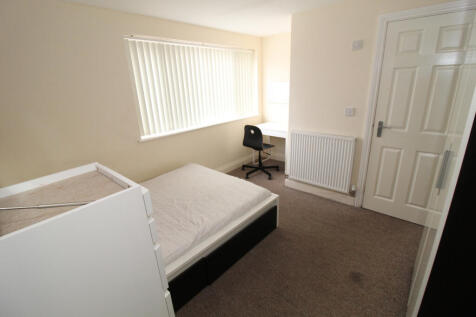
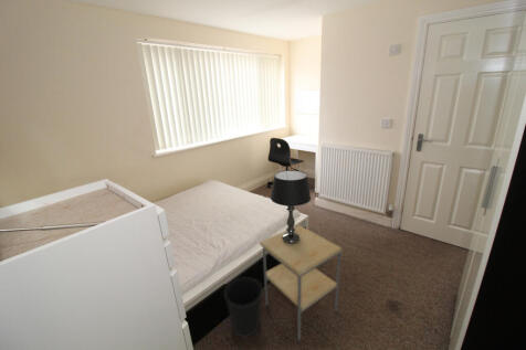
+ wastebasket (244, 308)
+ side table (298, 276)
+ table lamp (291, 208)
